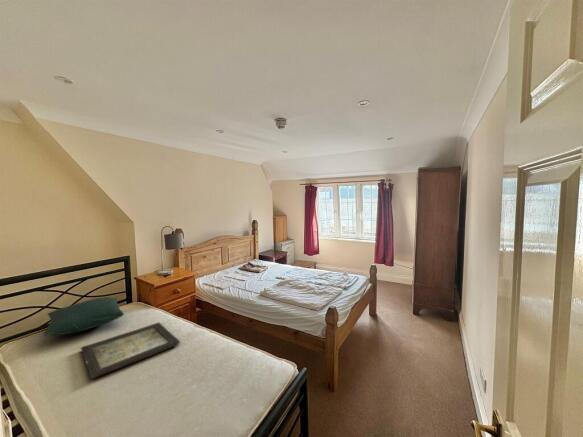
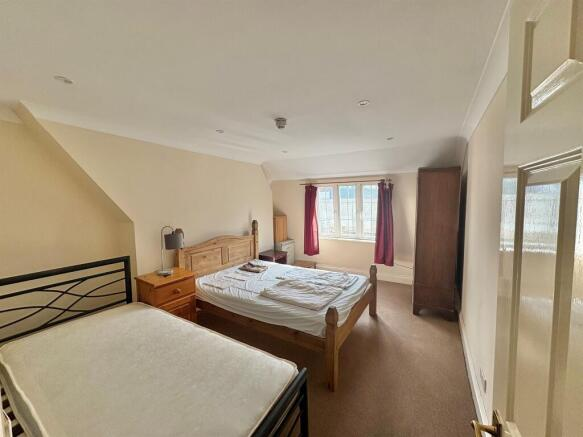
- pillow (85, 314)
- tray (131, 345)
